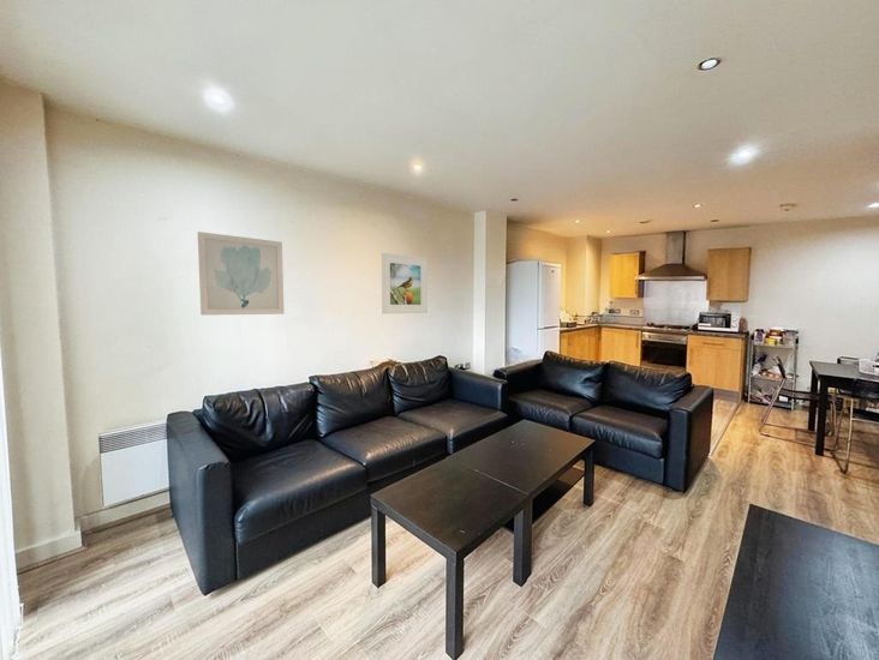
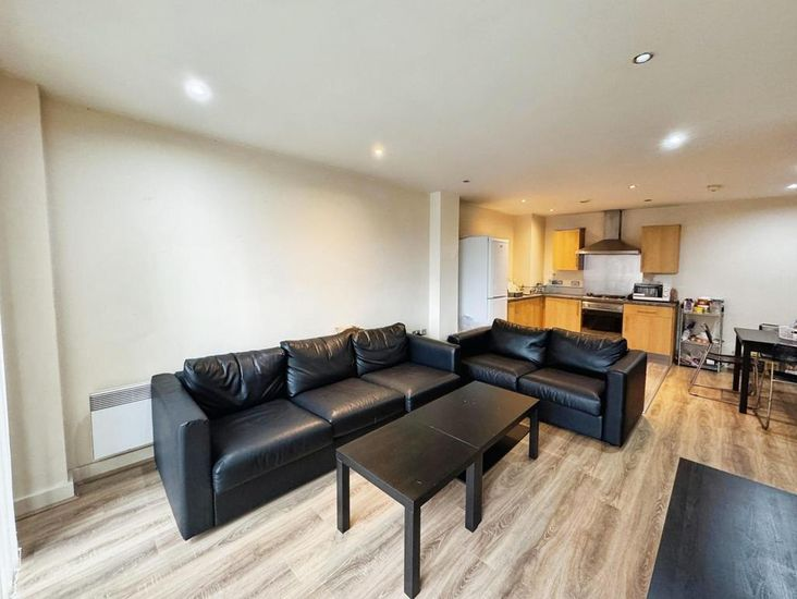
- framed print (405, 284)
- wall art (244, 276)
